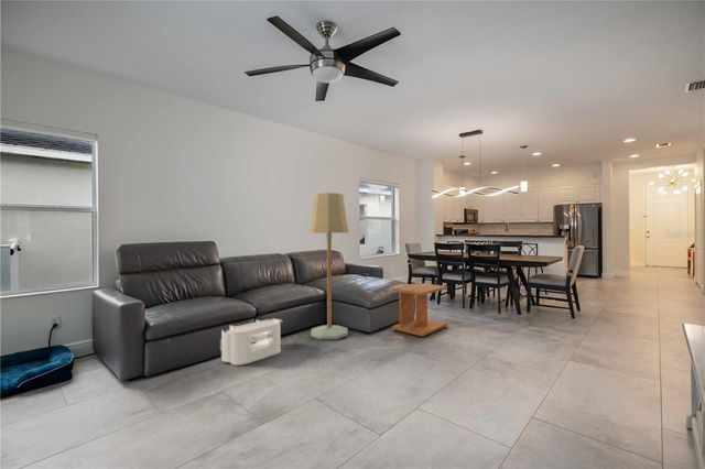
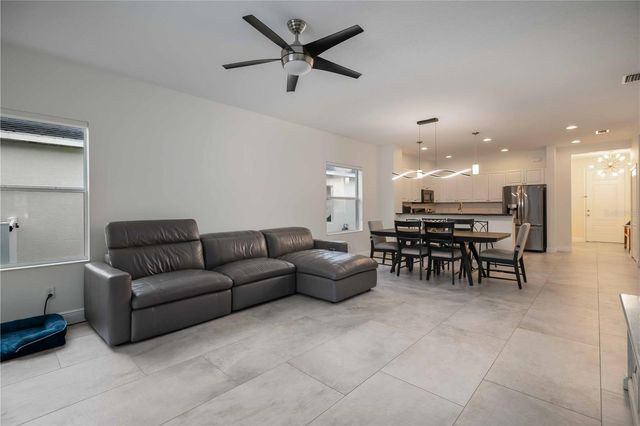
- floor lamp (328, 263)
- air purifier (252, 338)
- side table (420, 307)
